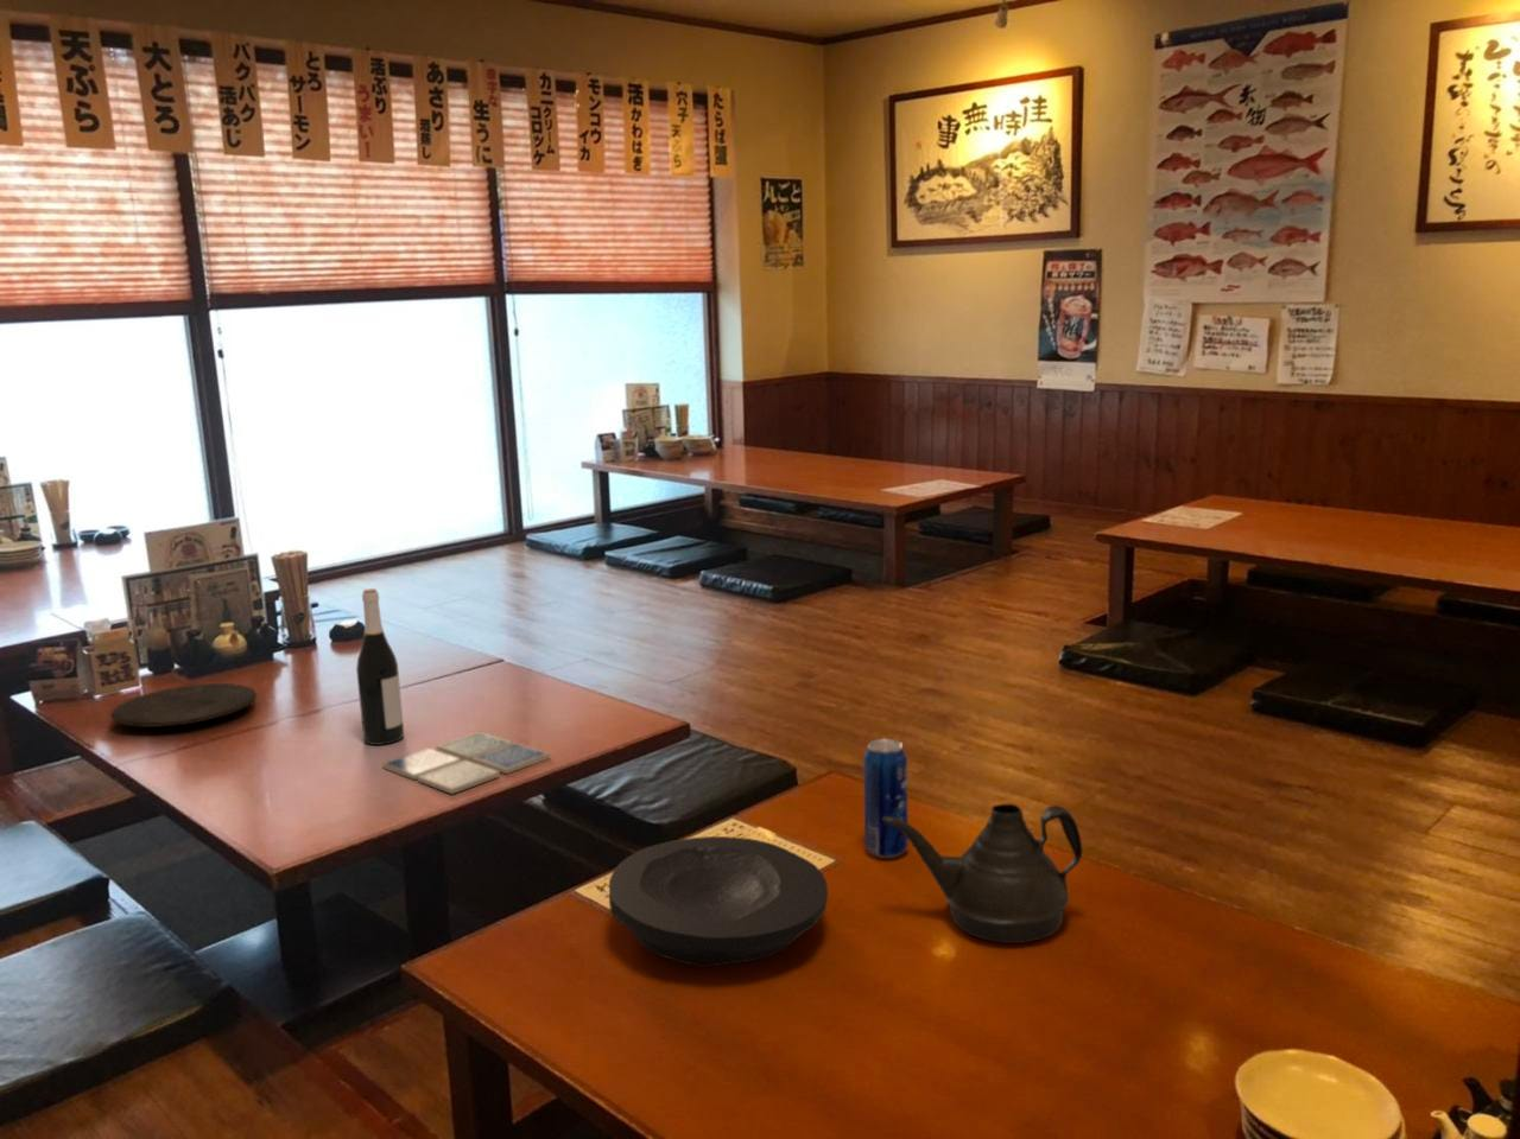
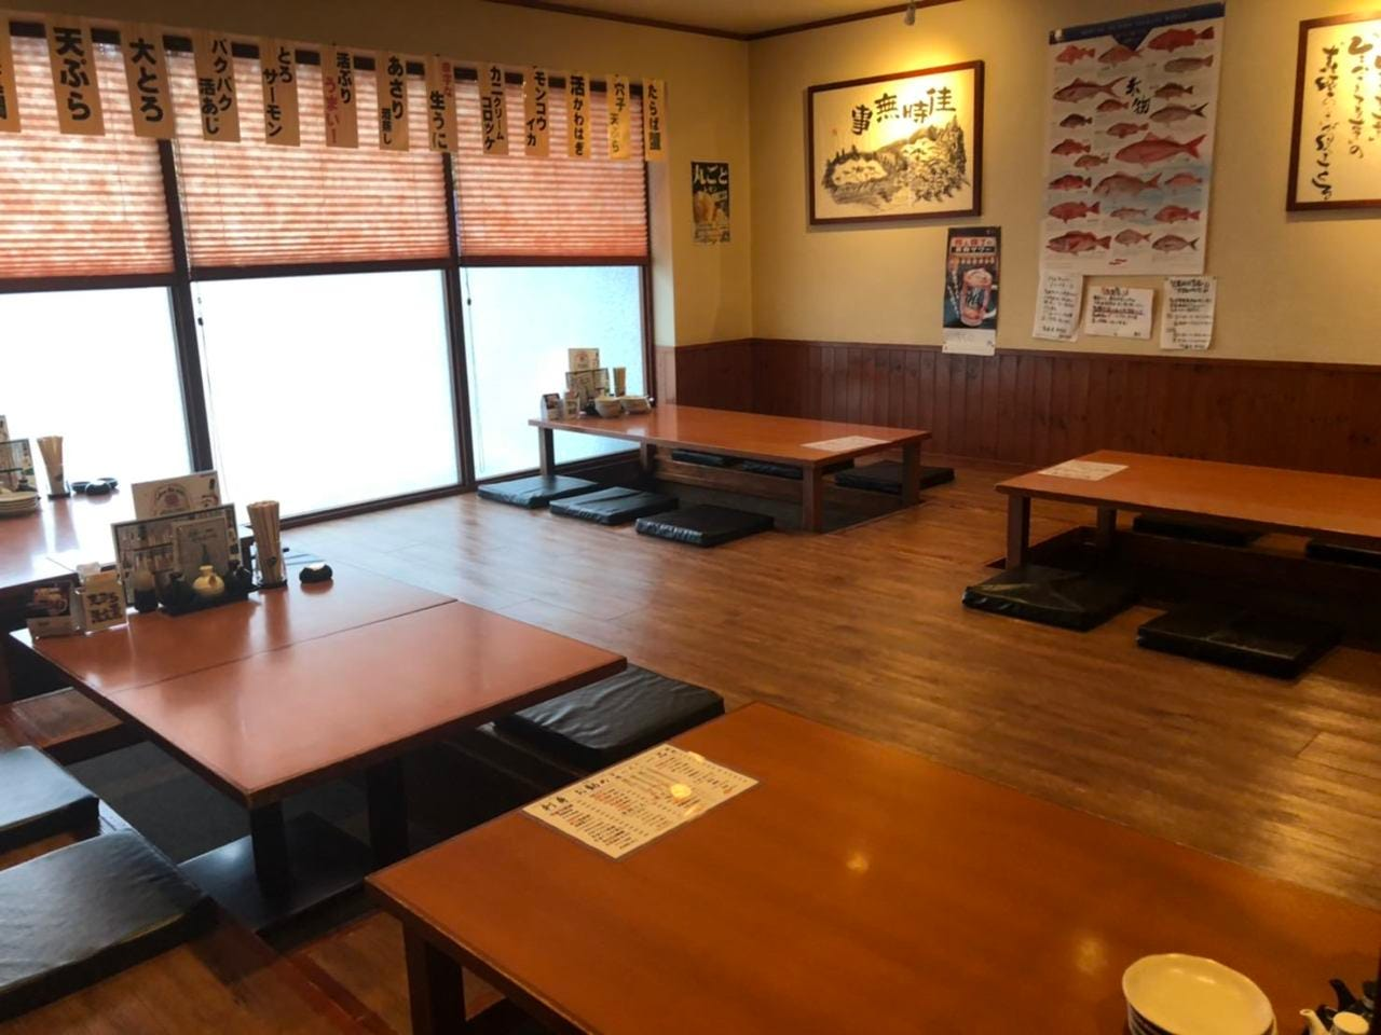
- plate (186, 708)
- plate (718, 903)
- beverage can (884, 797)
- teapot (981, 861)
- drink coaster (467, 761)
- wine bottle (377, 664)
